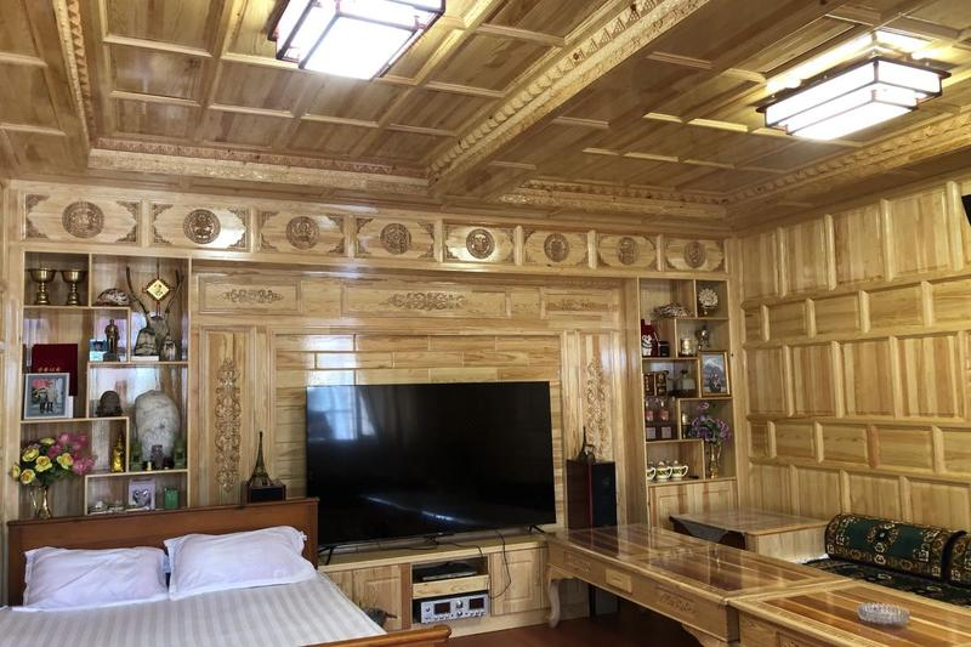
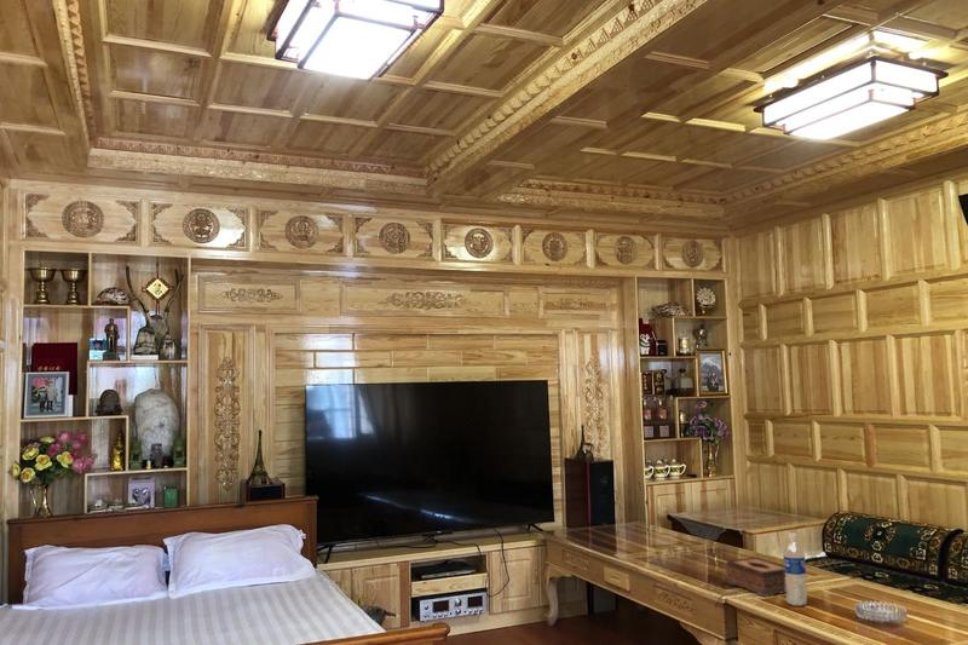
+ tissue box (759, 575)
+ water bottle (794, 569)
